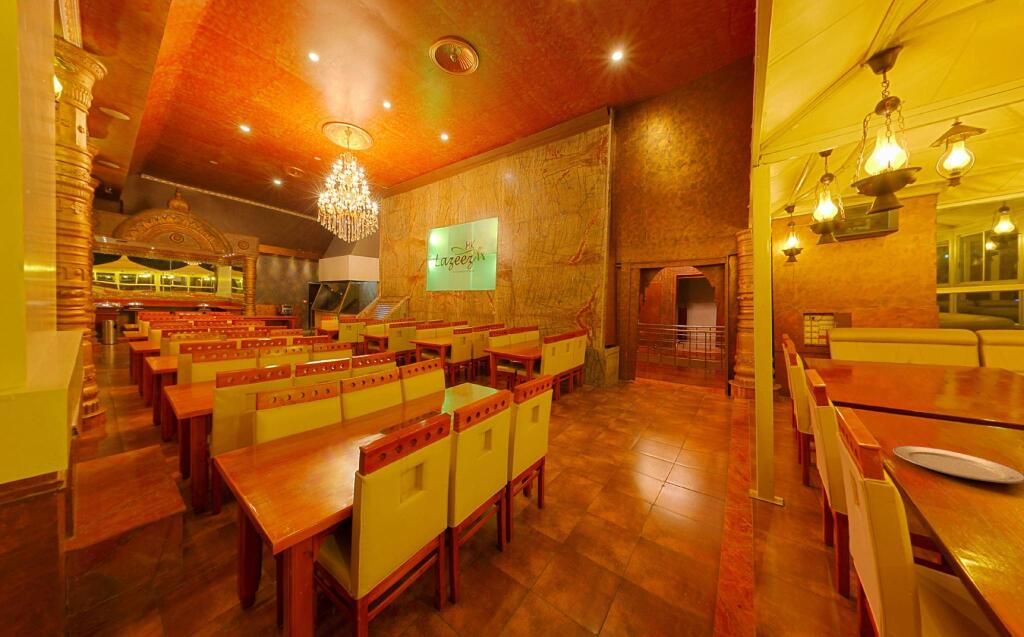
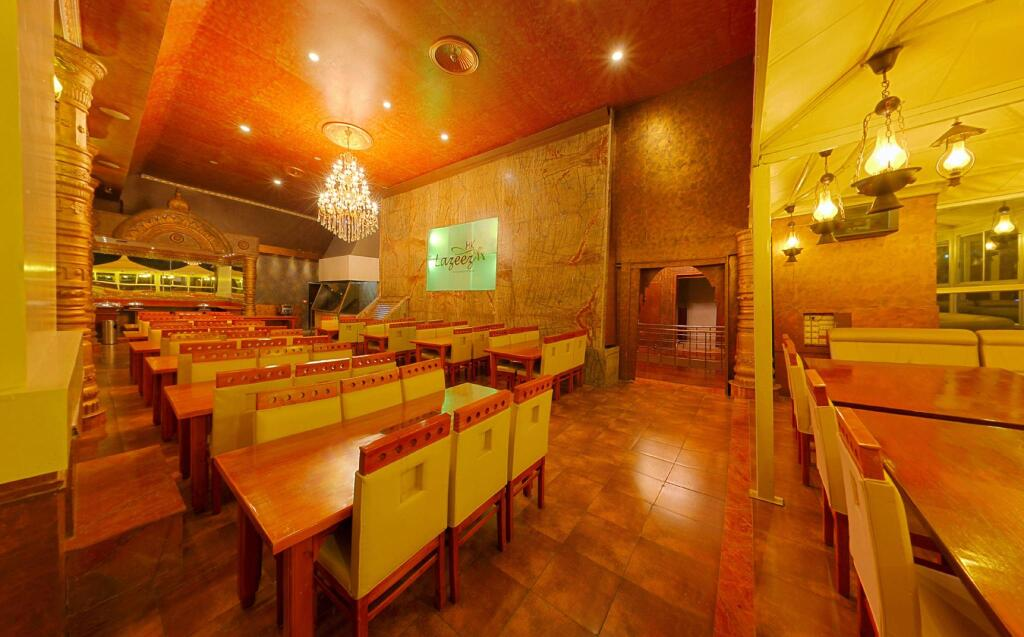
- chinaware (953, 464)
